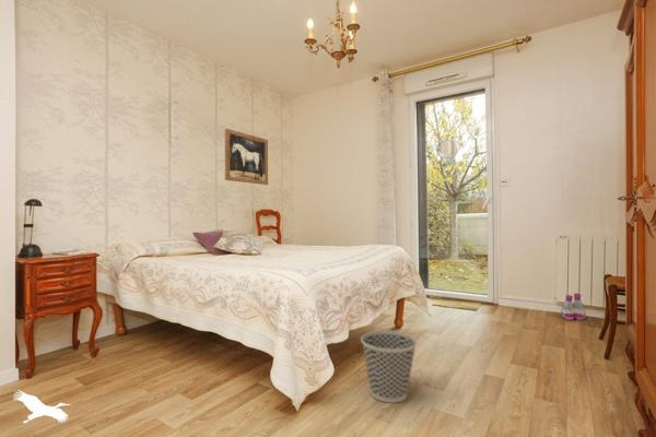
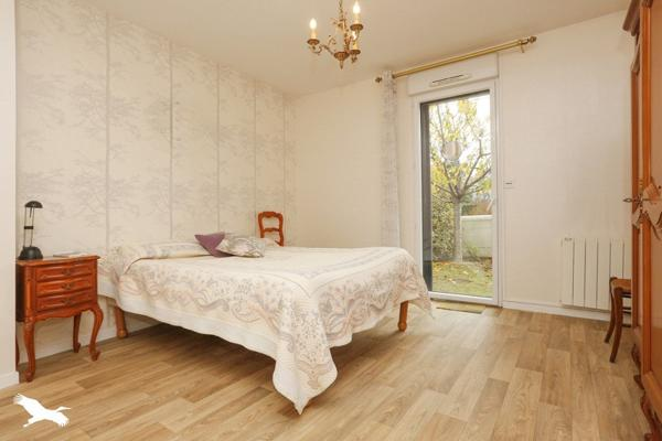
- wastebasket (388, 366)
- boots (573, 305)
- wall art (247, 158)
